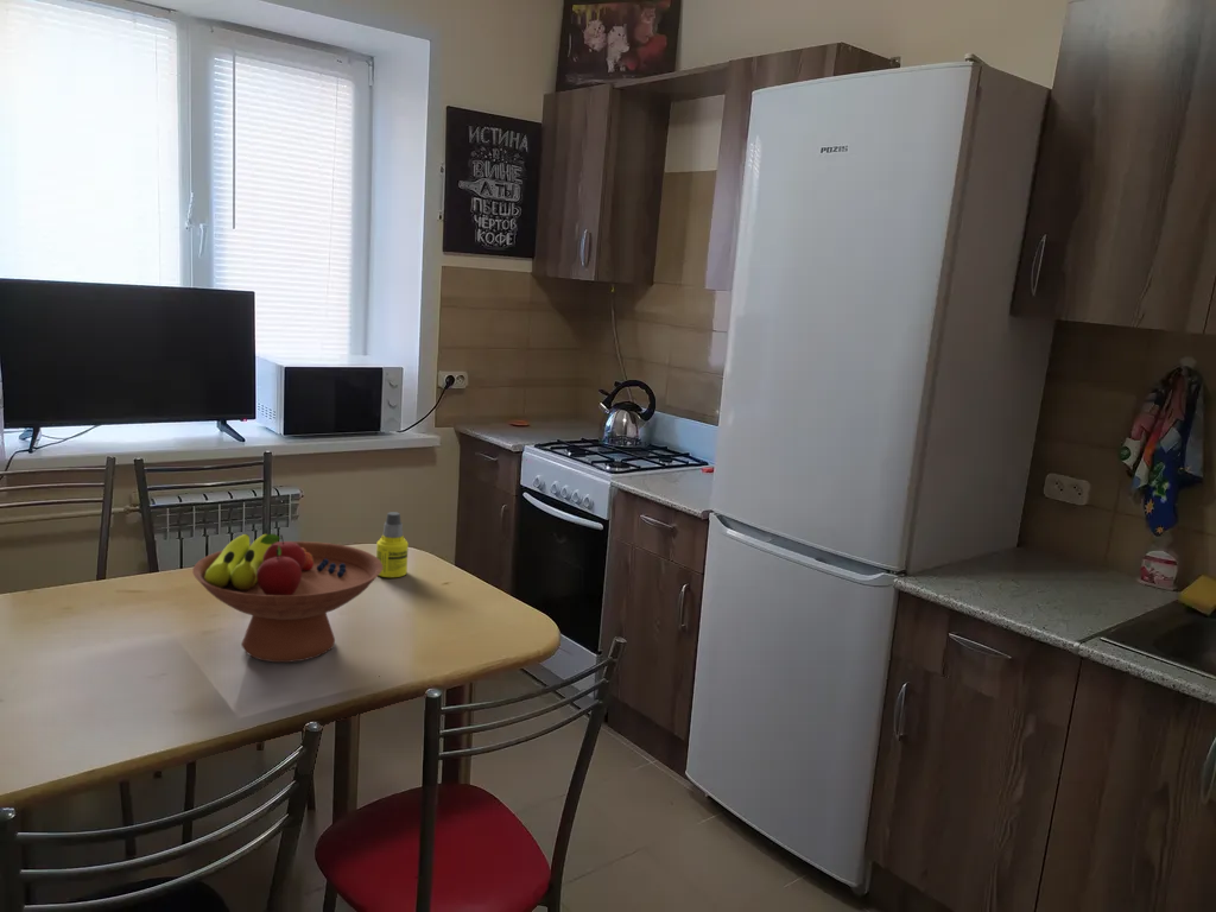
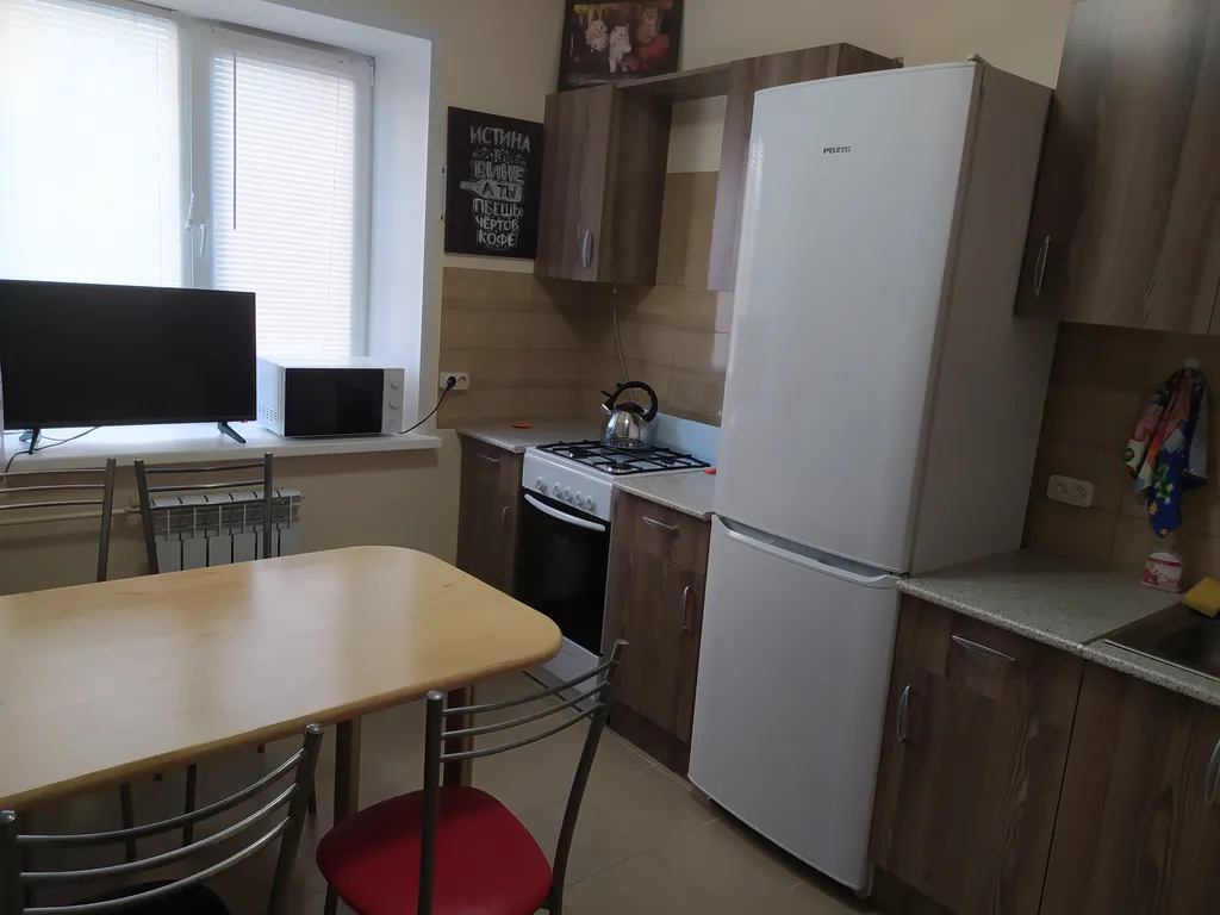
- fruit bowl (290, 590)
- bottle (392, 543)
